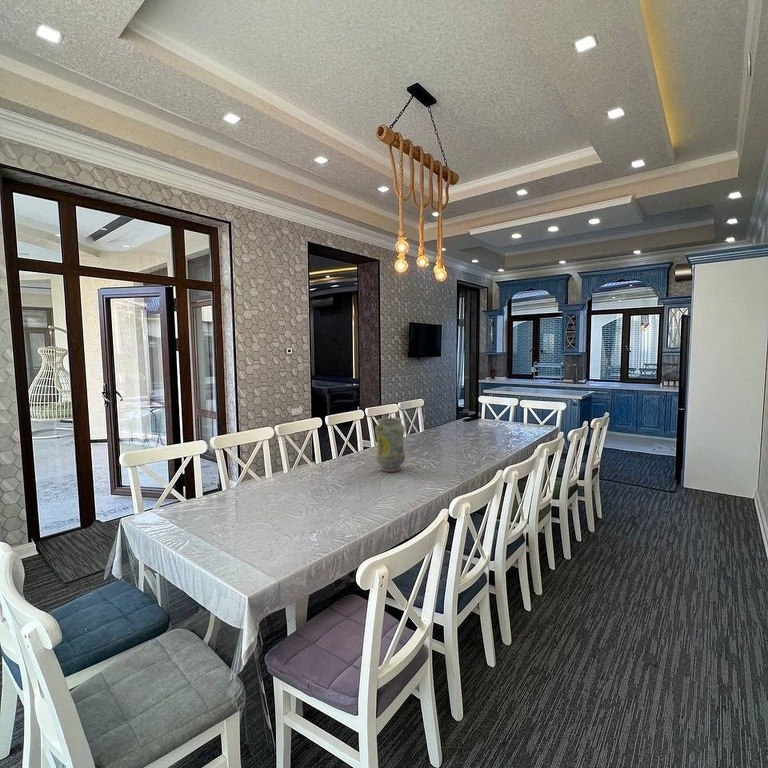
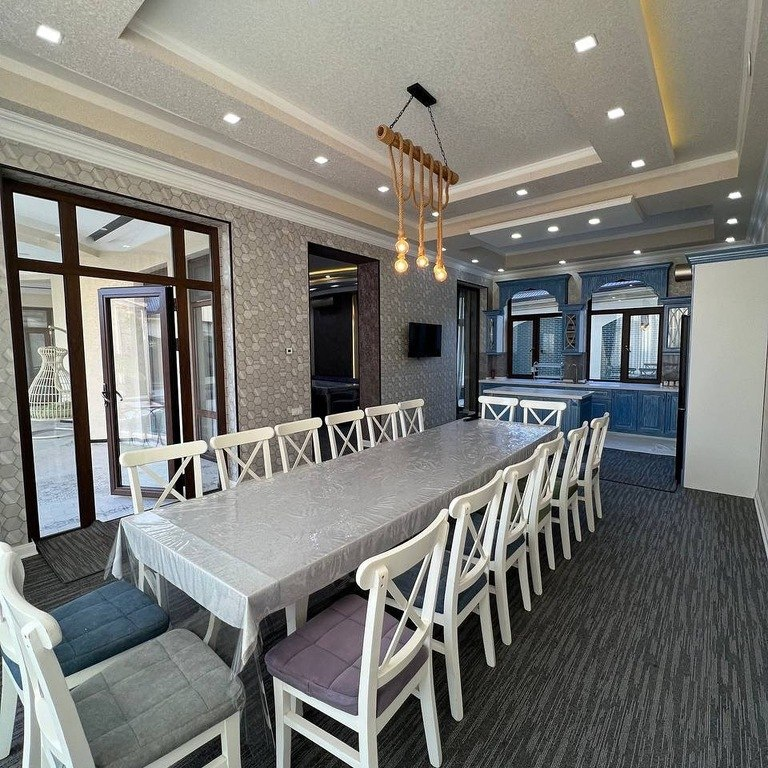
- vase (390, 444)
